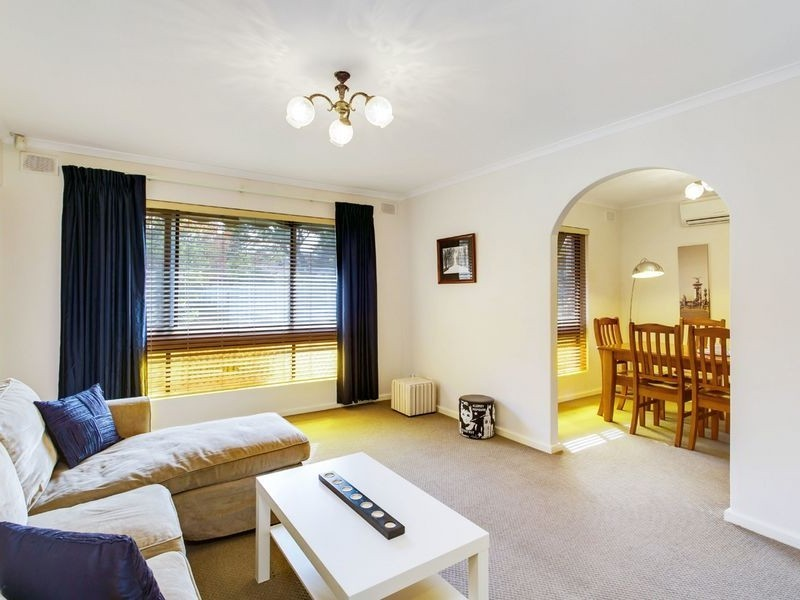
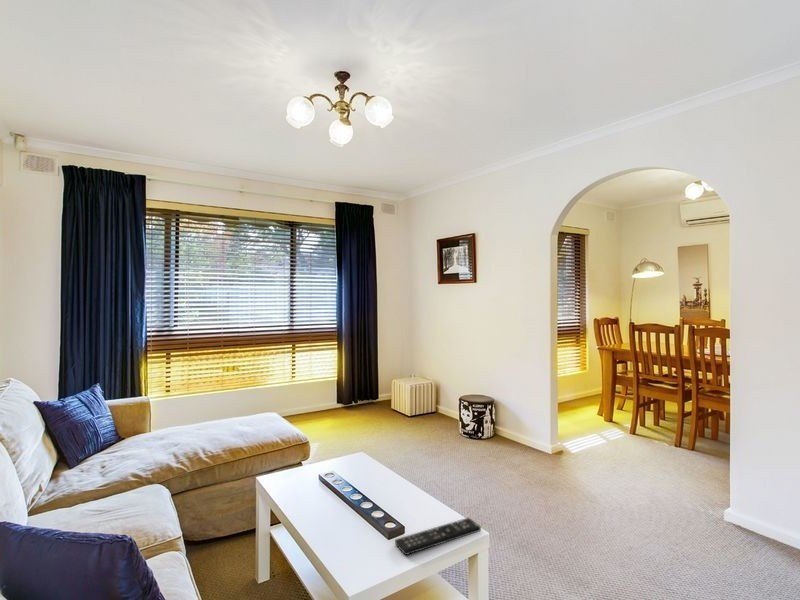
+ remote control (439, 534)
